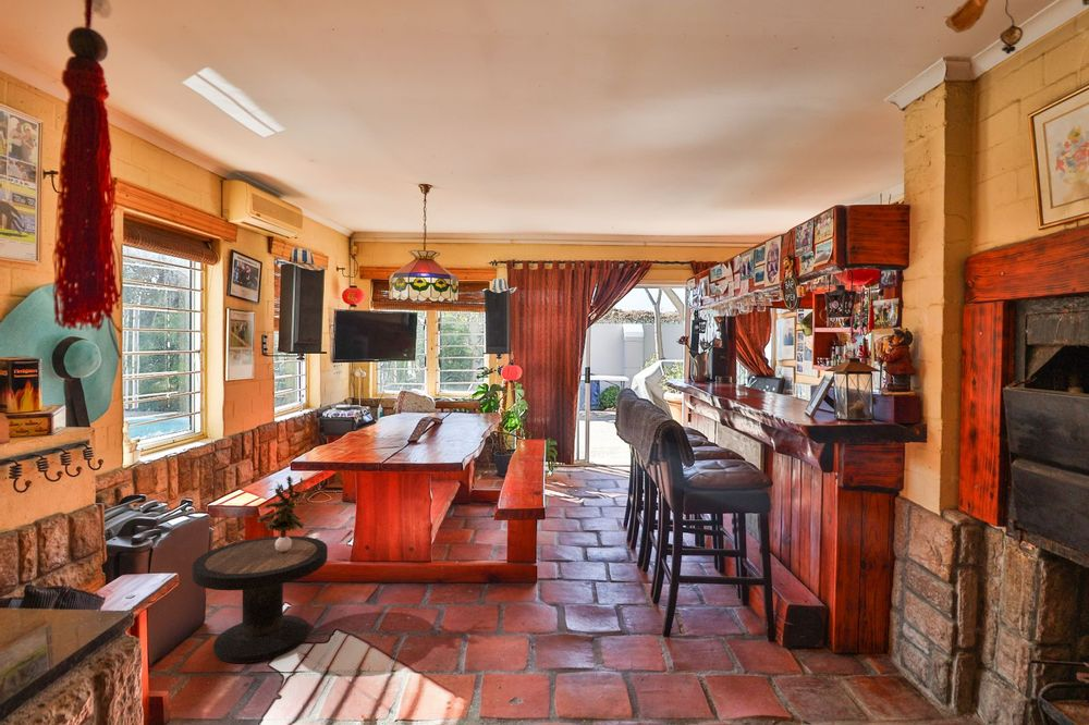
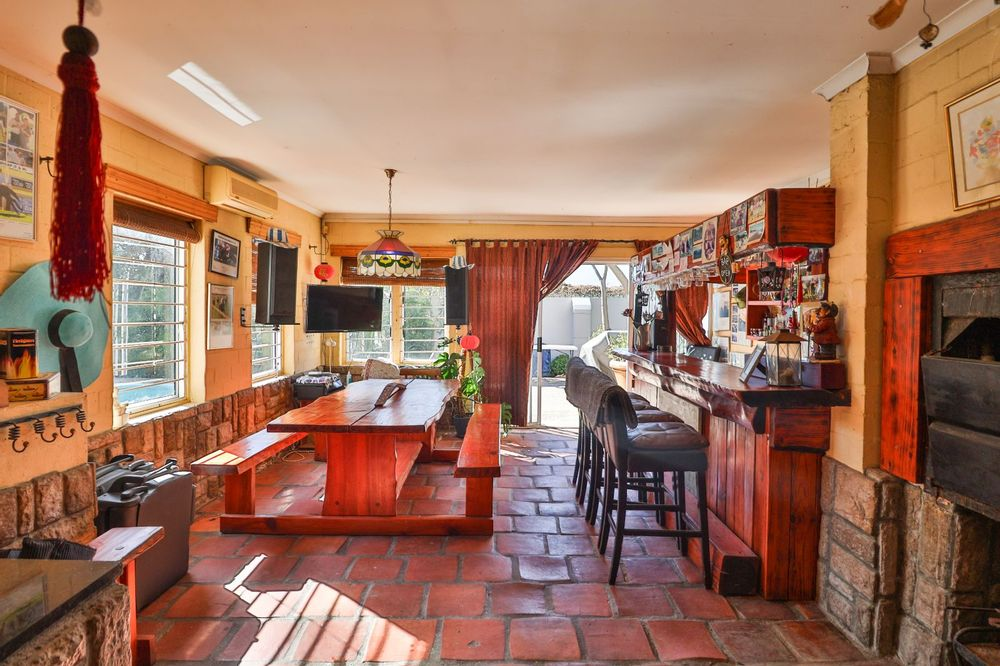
- potted plant (286, 512)
- side table (262, 597)
